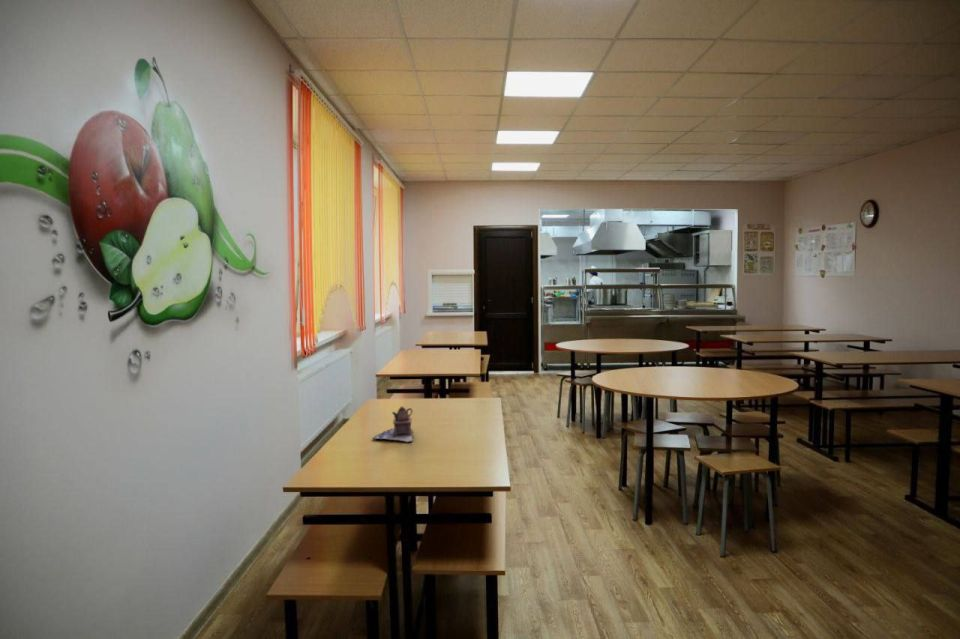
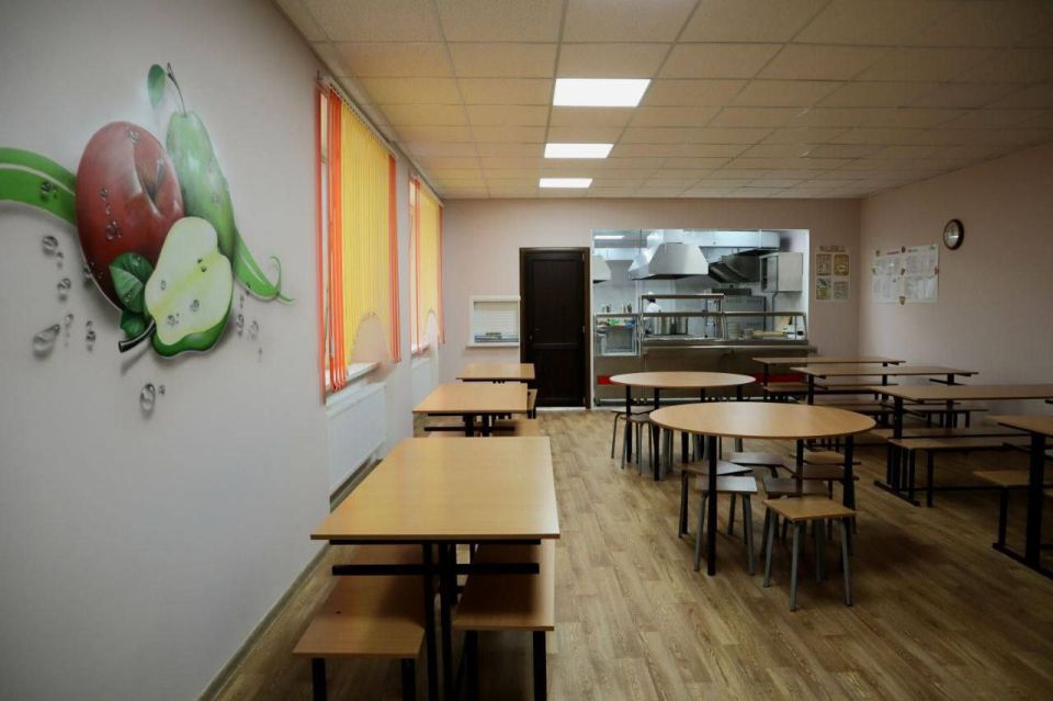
- teapot (400, 420)
